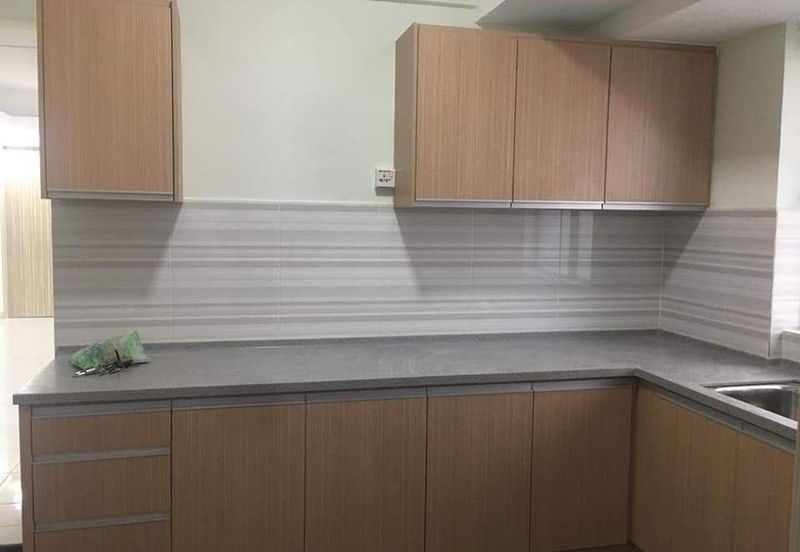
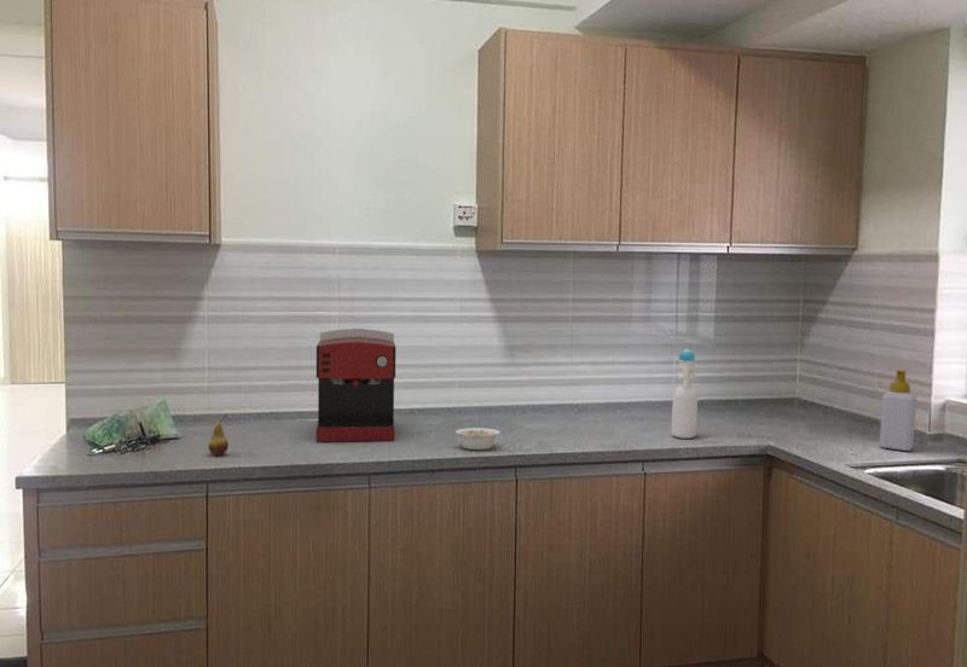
+ soap bottle (898, 408)
+ fruit (218, 434)
+ coffee maker (355, 382)
+ bottle (684, 393)
+ legume (479, 437)
